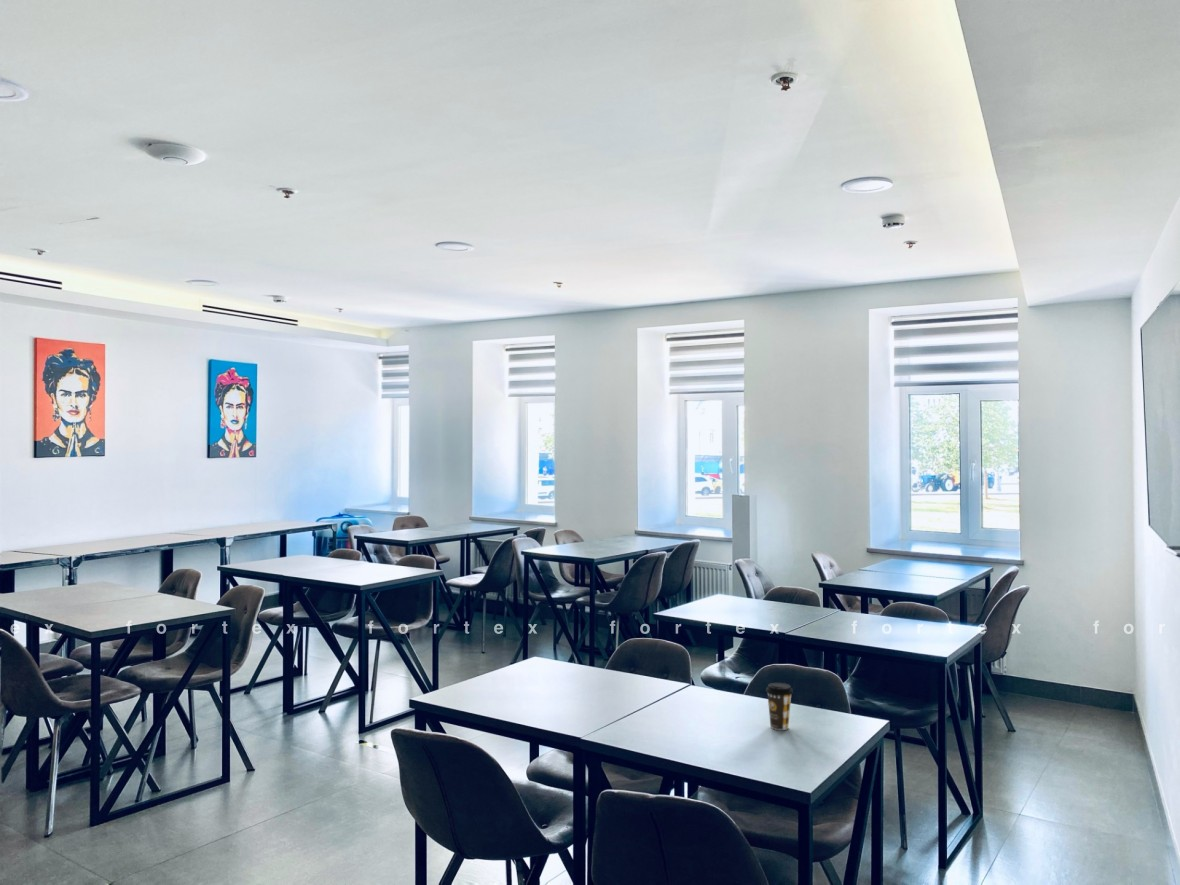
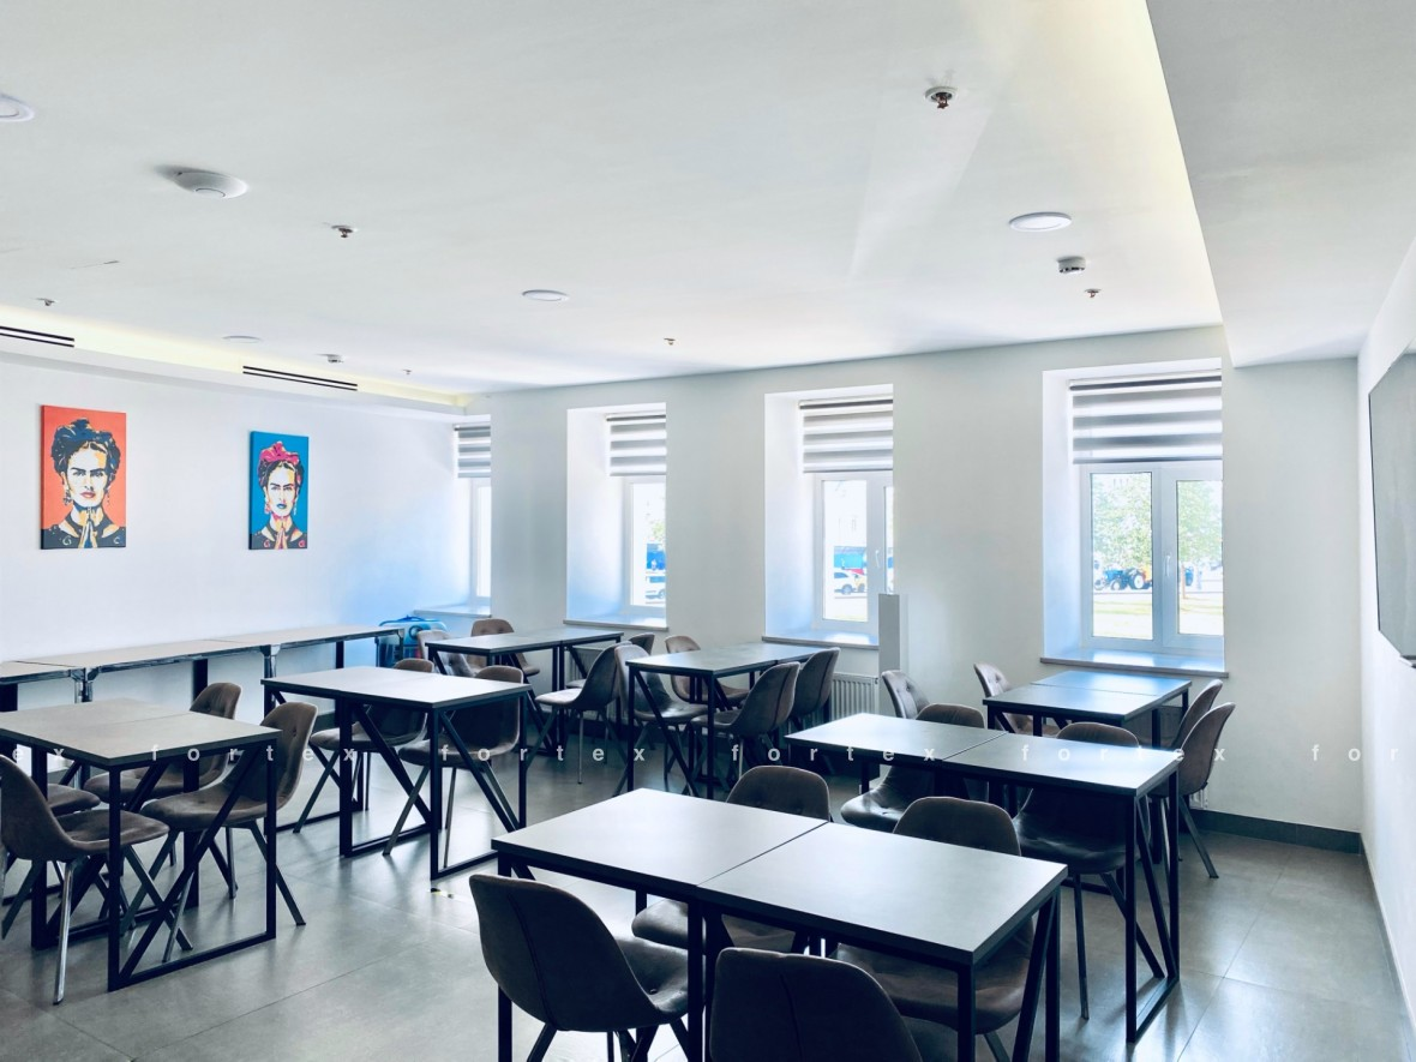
- coffee cup (779, 706)
